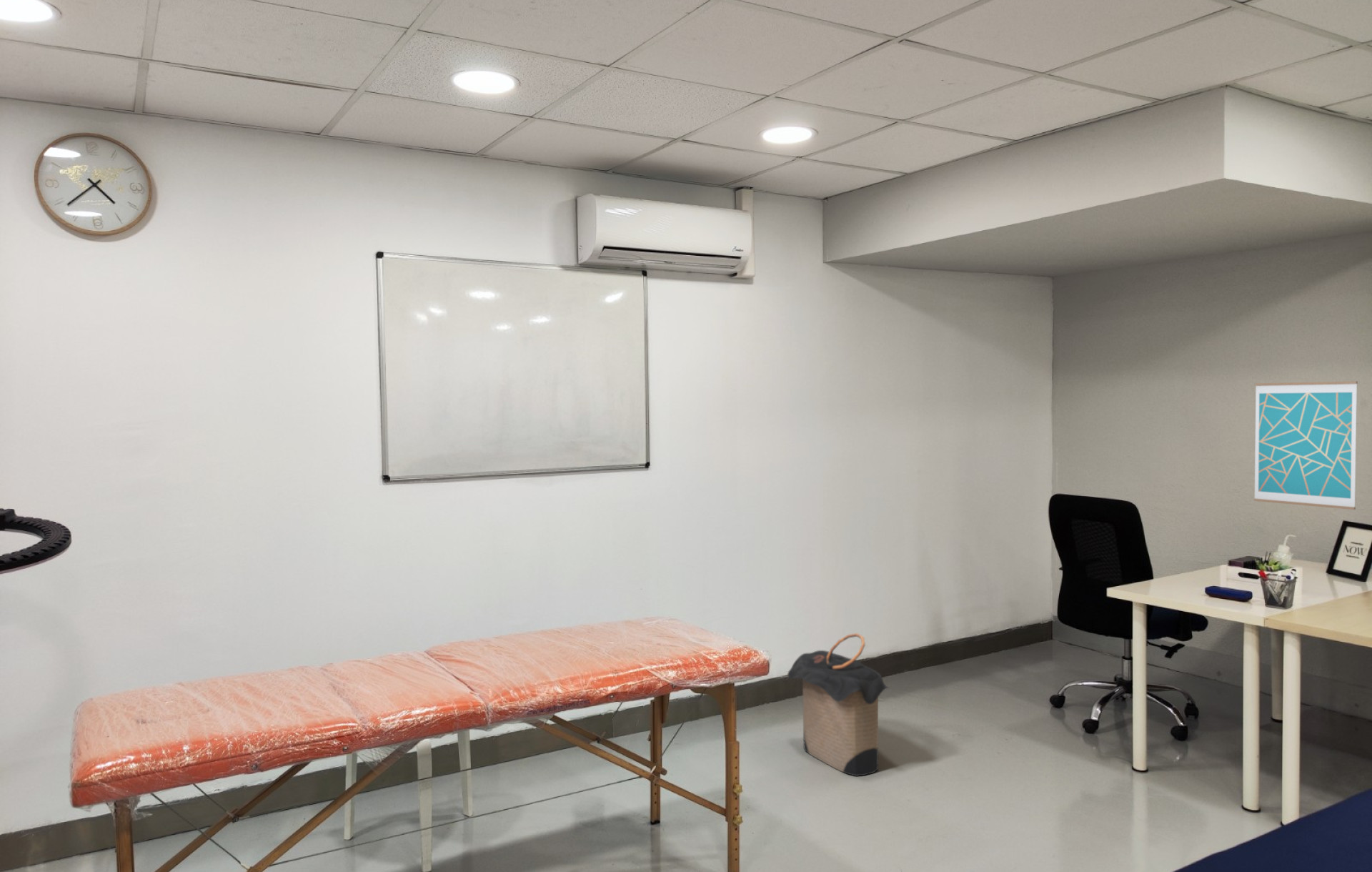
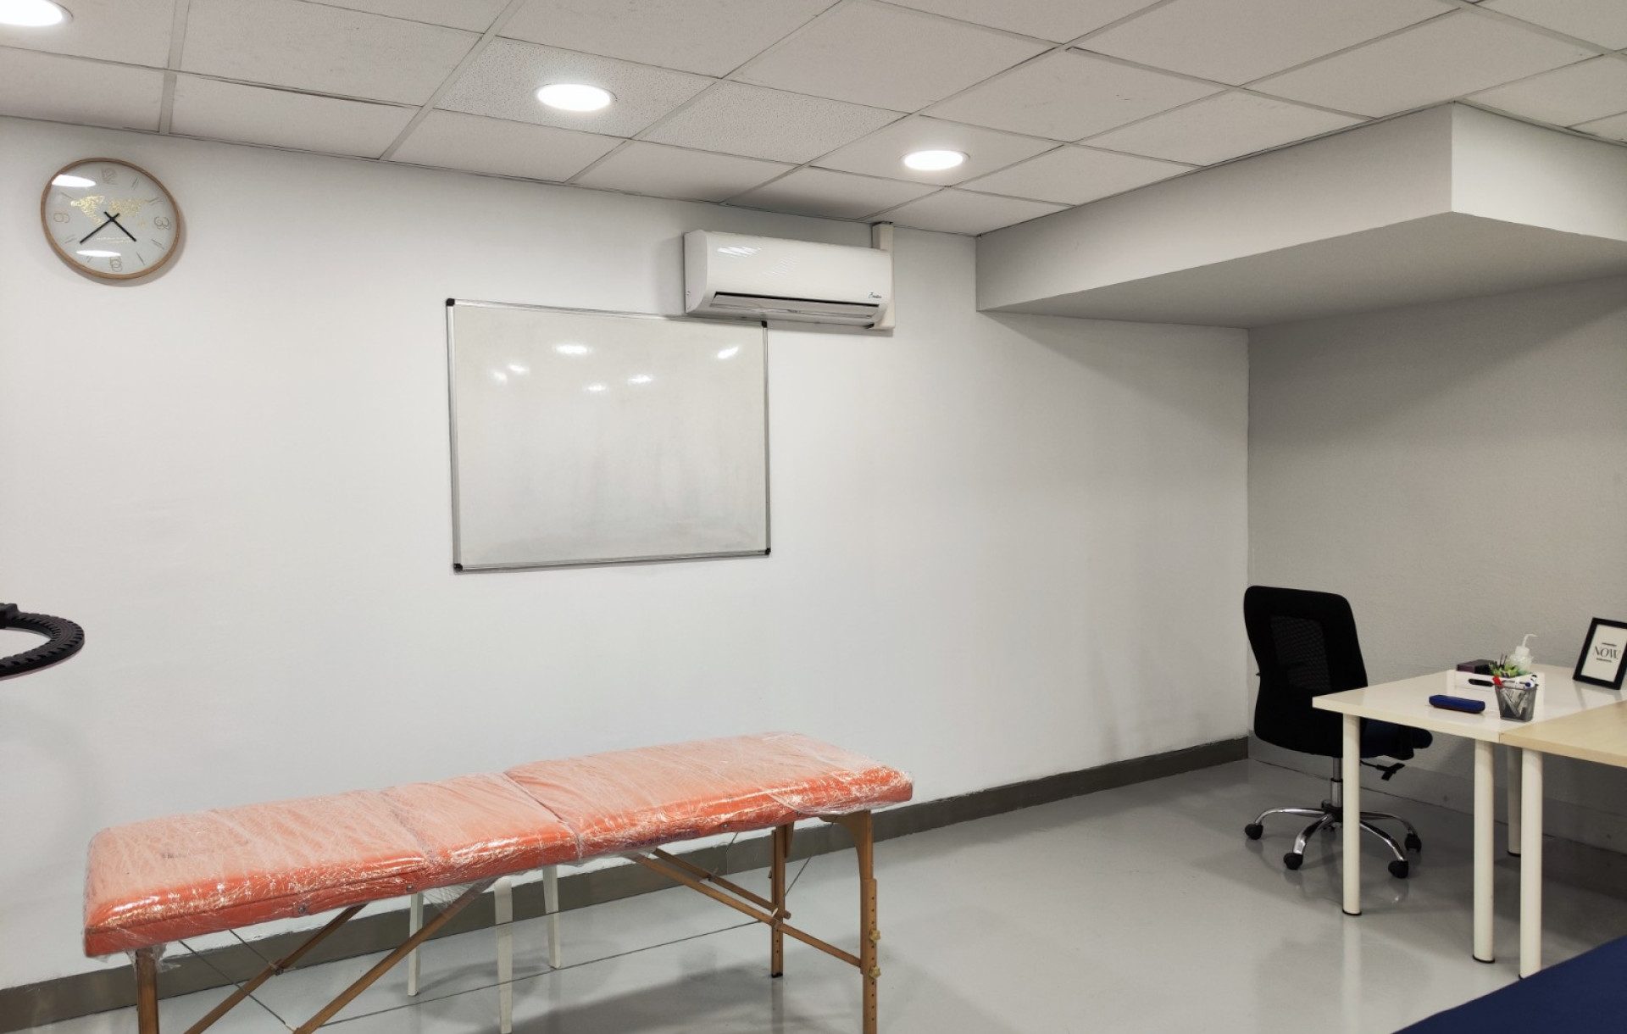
- wall art (1303, 443)
- laundry hamper (835, 695)
